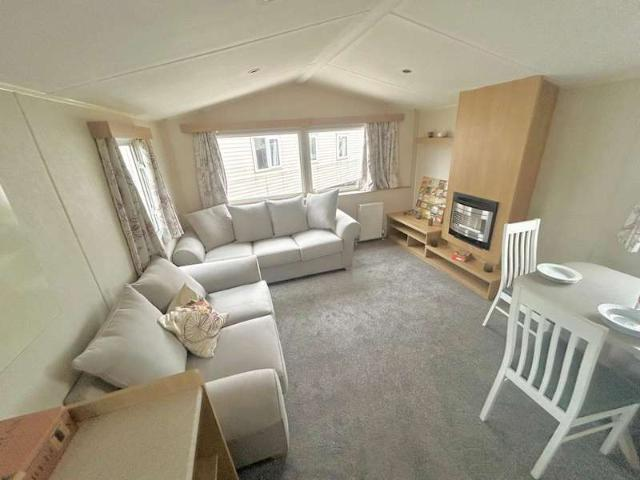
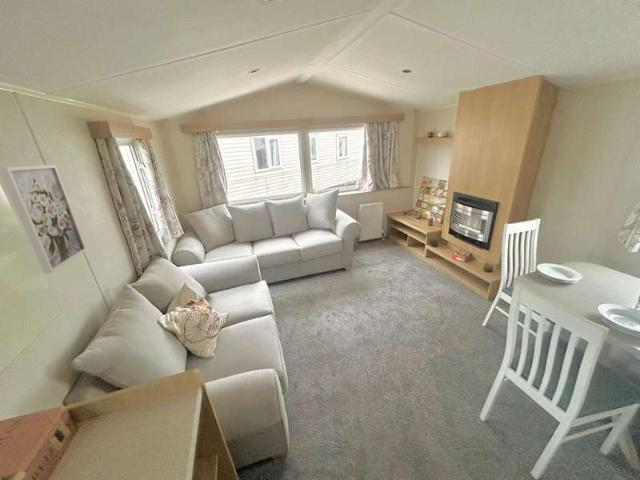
+ wall art (50, 216)
